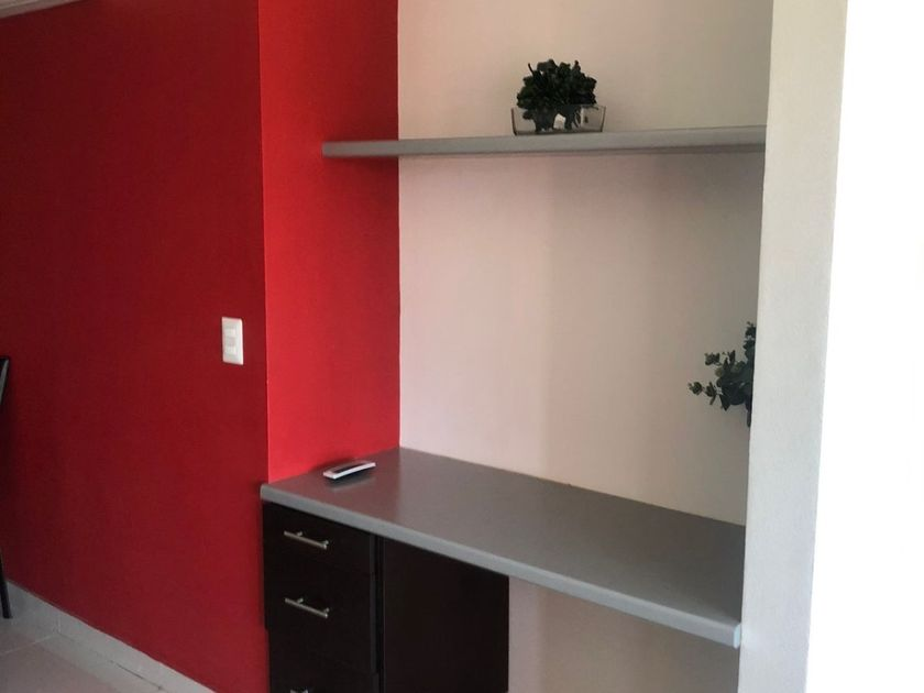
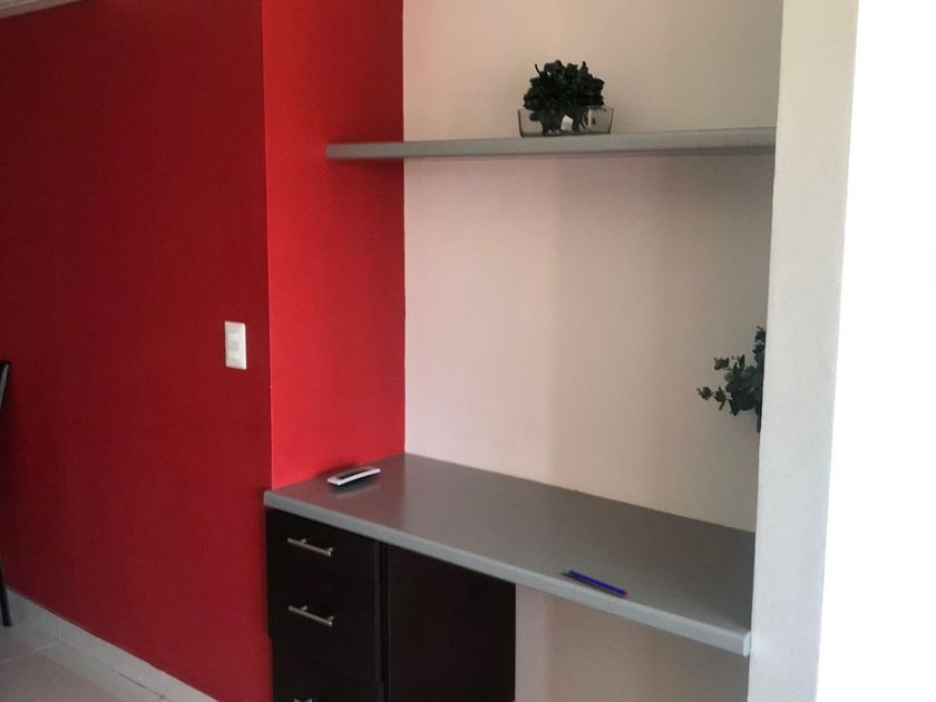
+ pen (594, 581)
